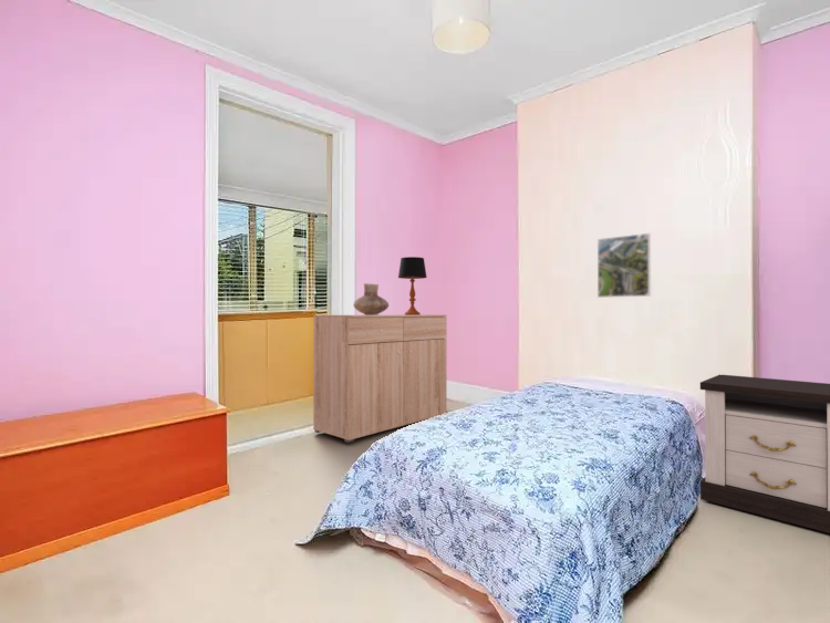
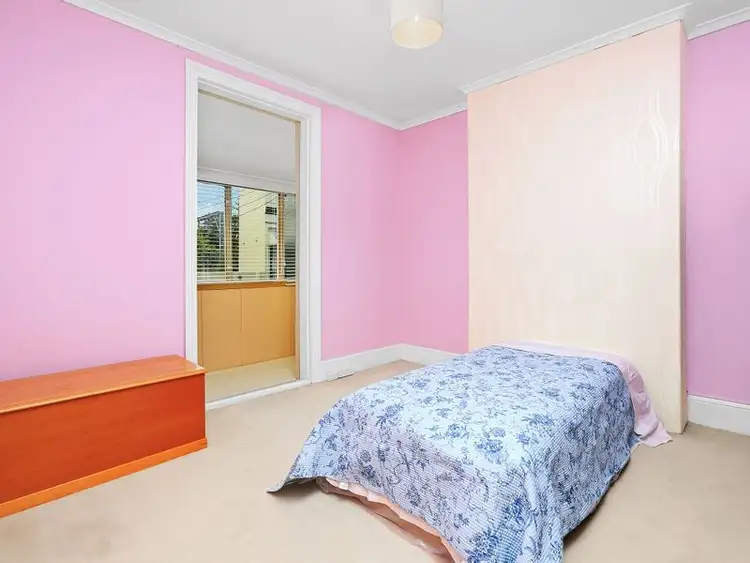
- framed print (623, 266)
- table lamp (412, 285)
- nightstand (778, 444)
- vase (371, 299)
- dresser (385, 368)
